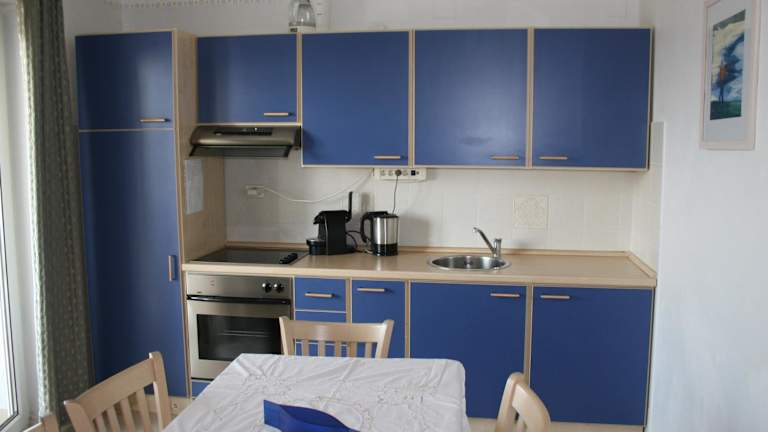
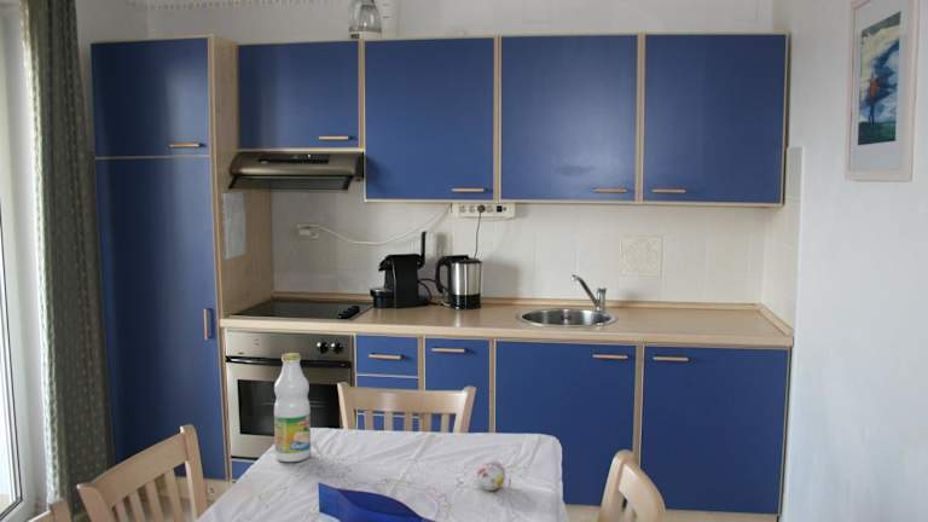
+ bottle (291, 405)
+ decorative egg (491, 475)
